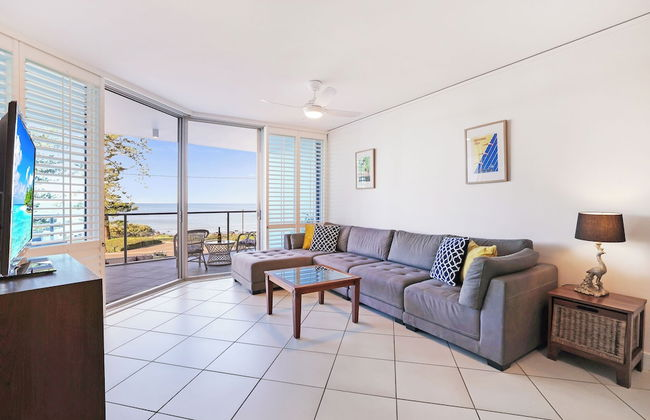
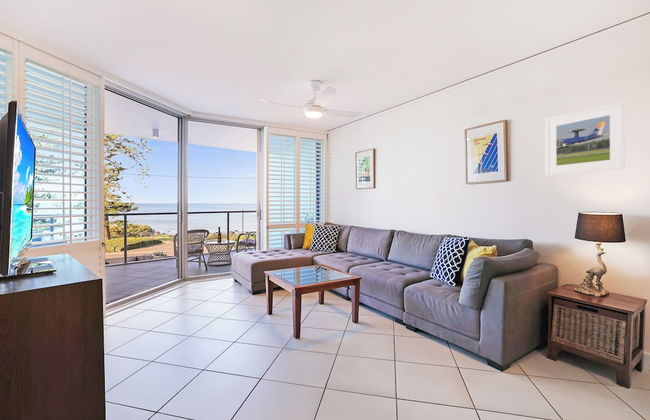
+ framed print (581, 141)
